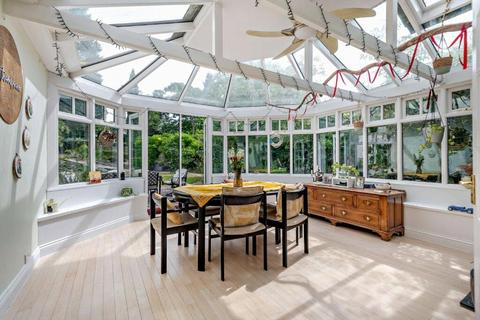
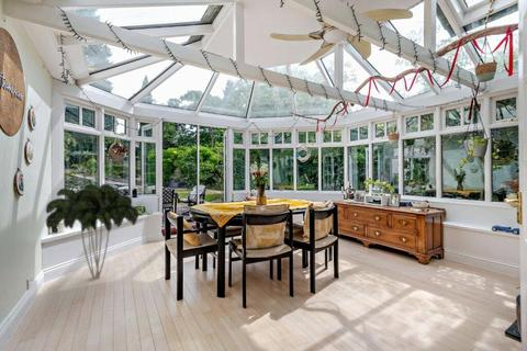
+ indoor plant (96, 230)
